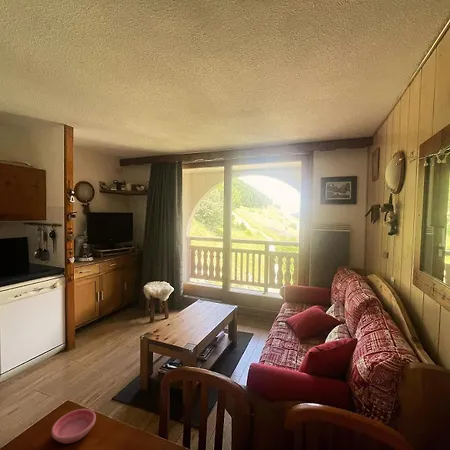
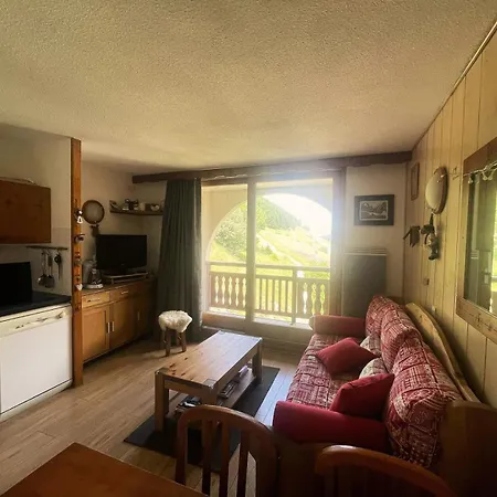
- saucer (74, 426)
